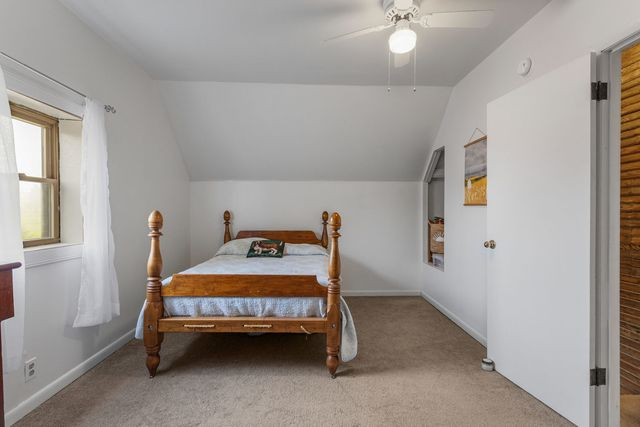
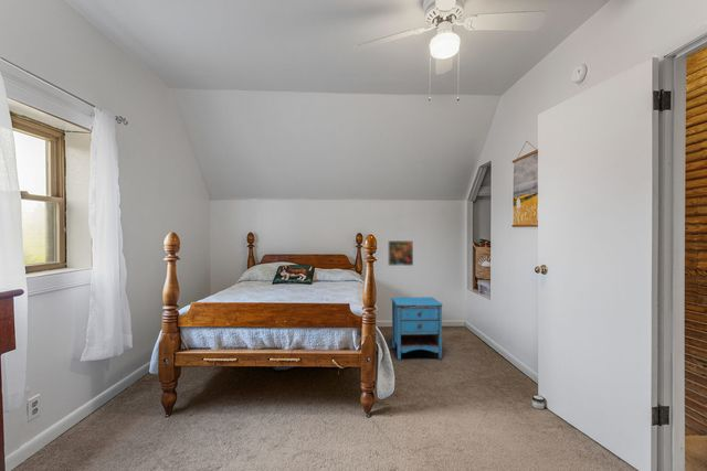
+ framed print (400, 253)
+ nightstand (415, 327)
